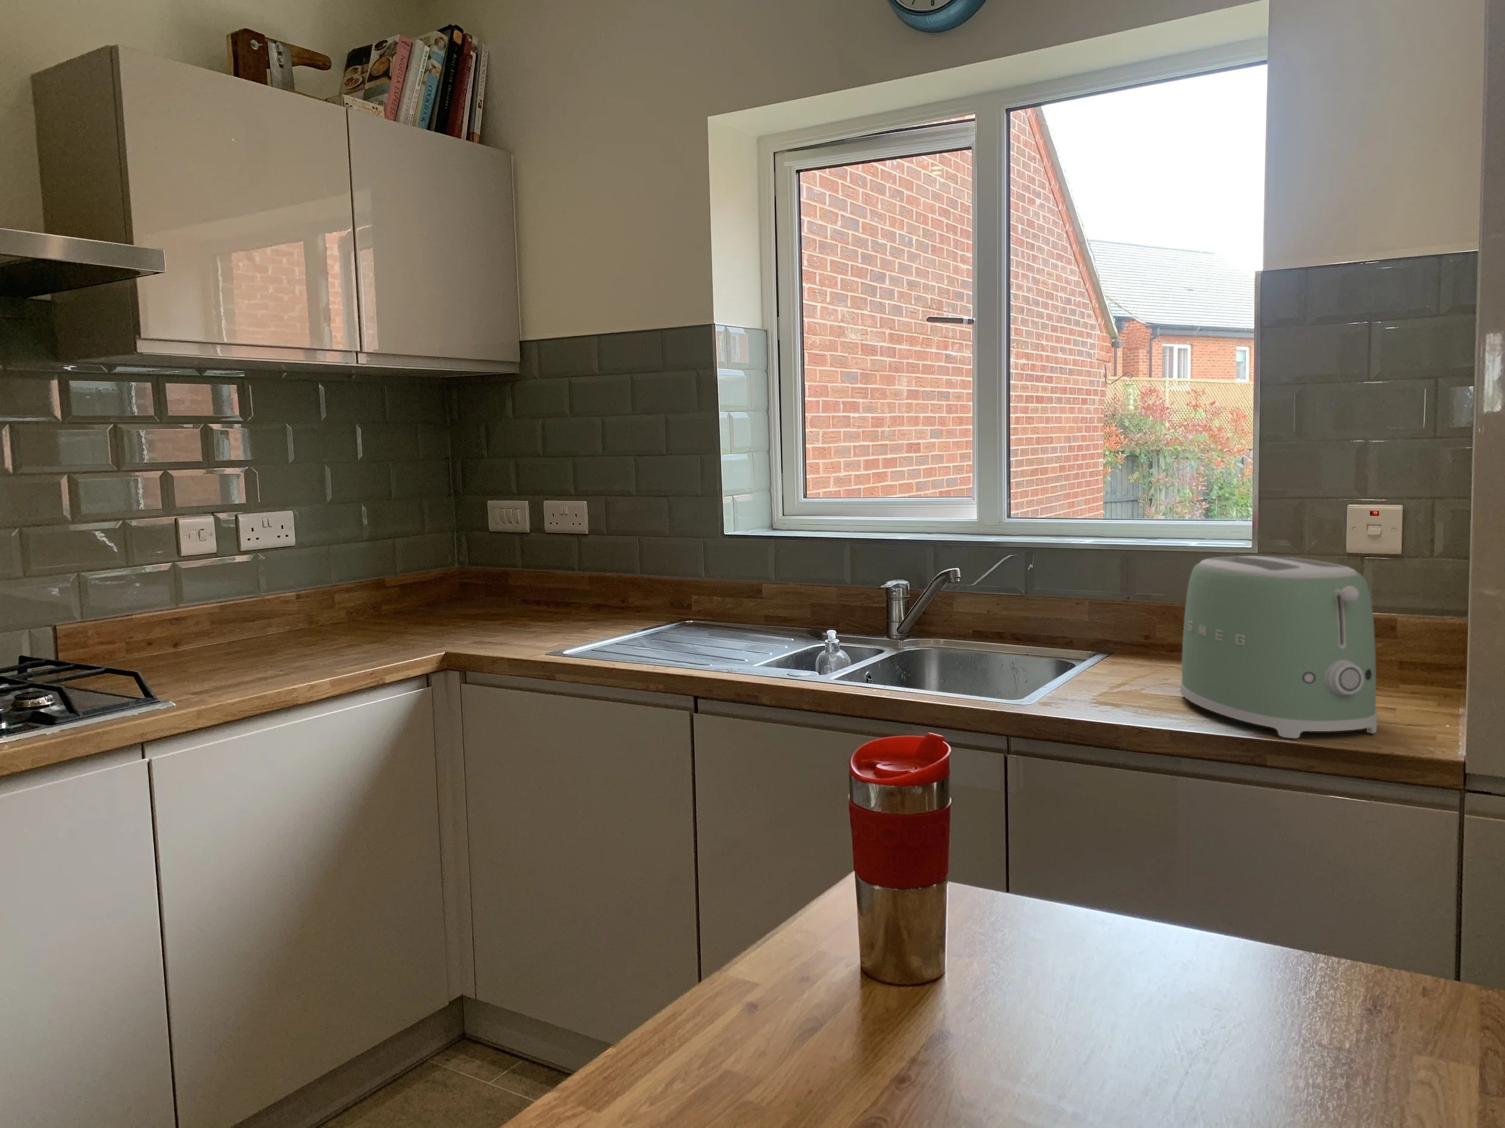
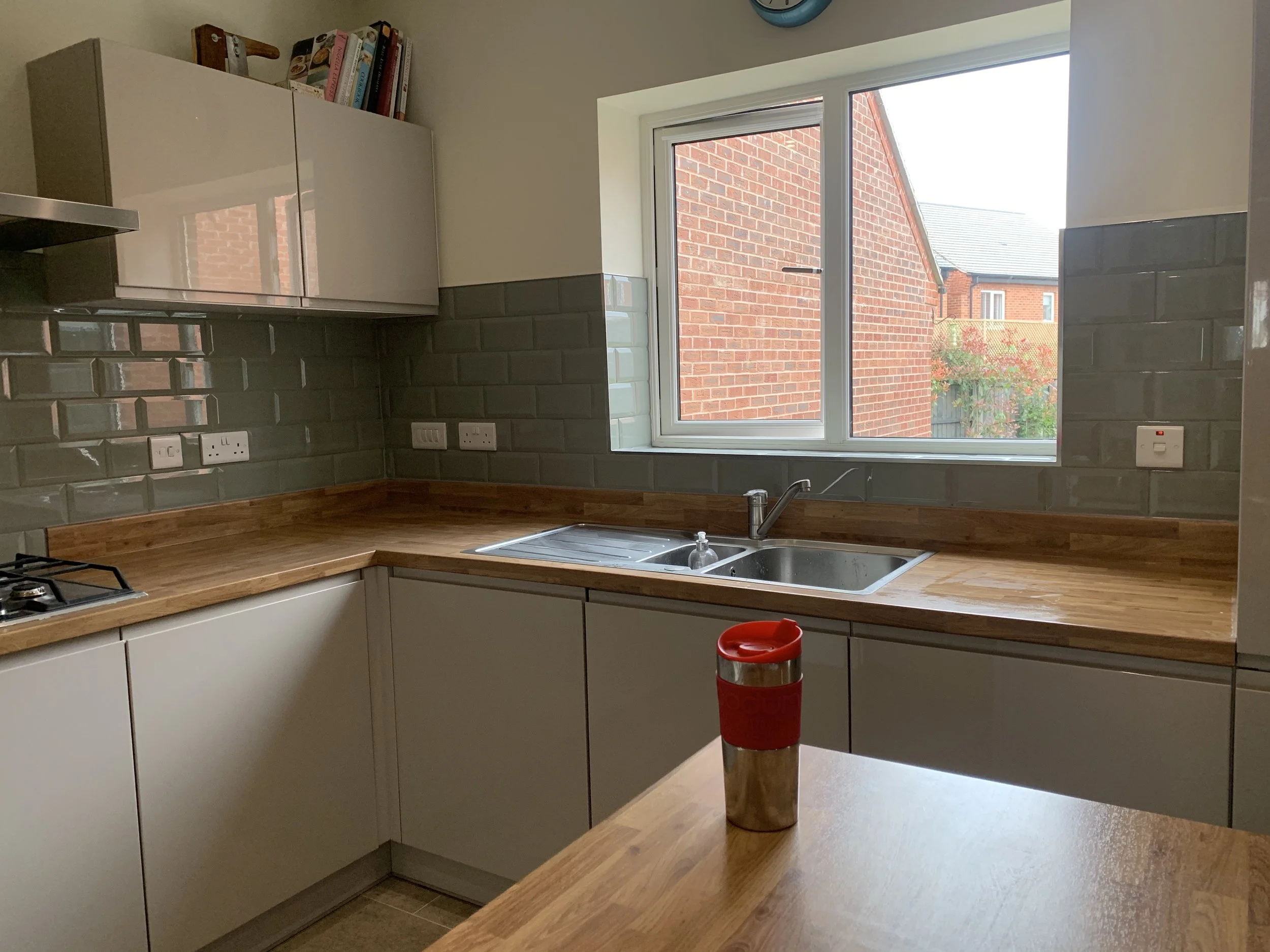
- toaster (1273, 636)
